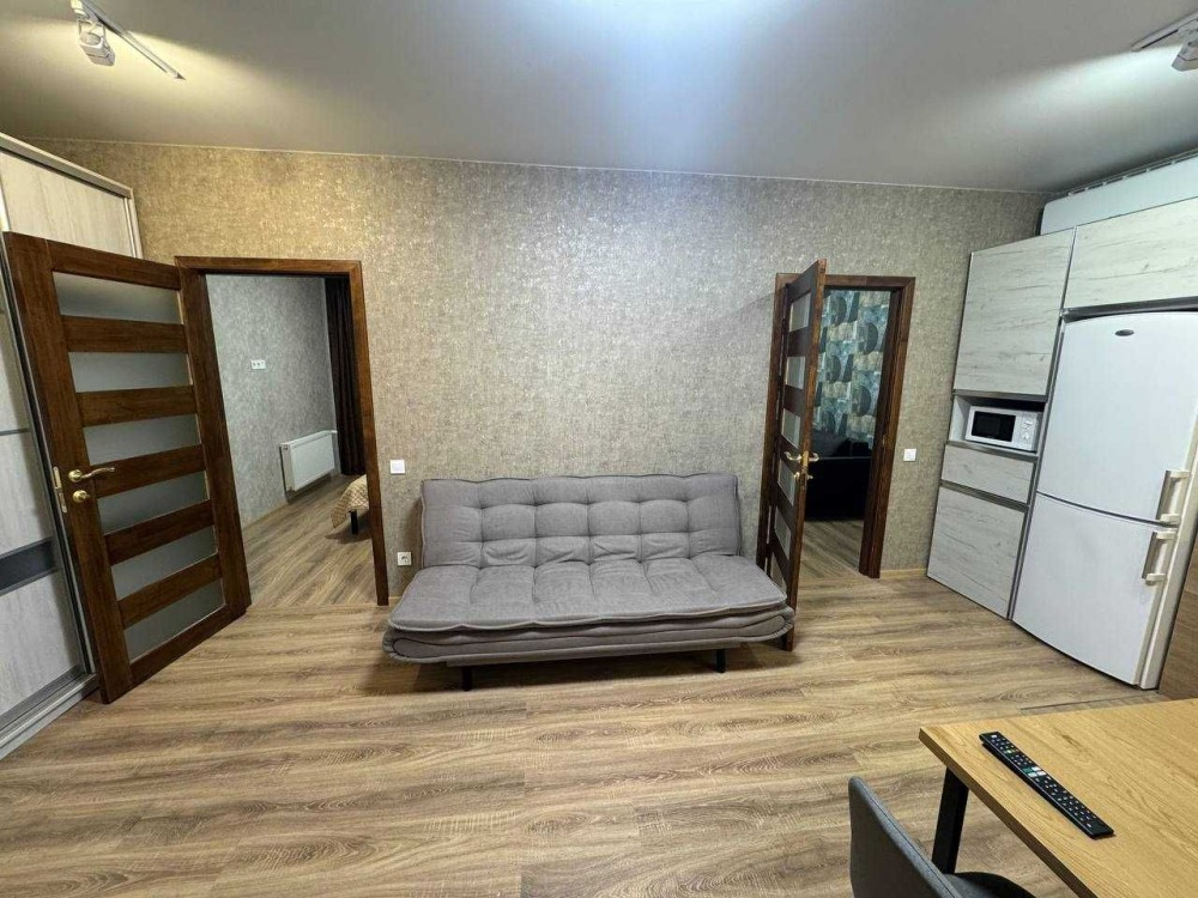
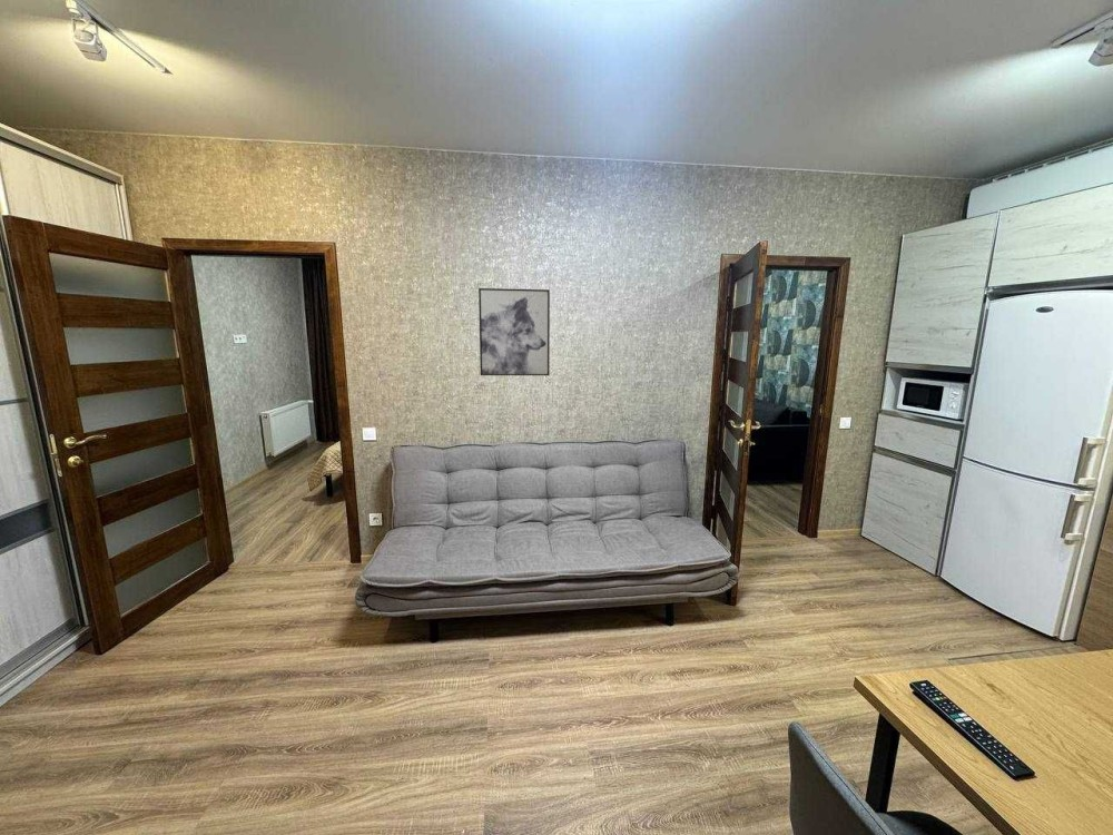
+ wall art (514, 333)
